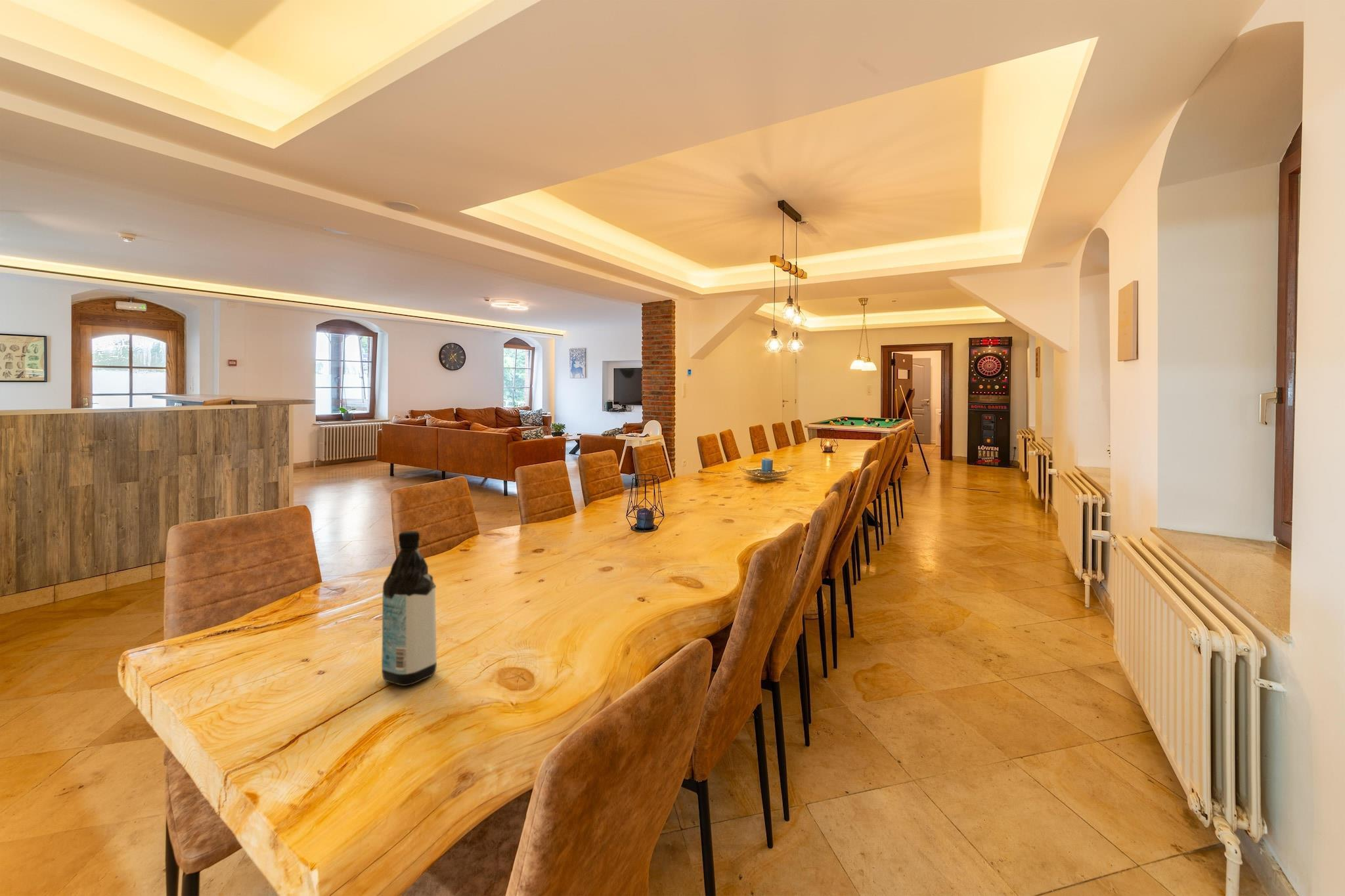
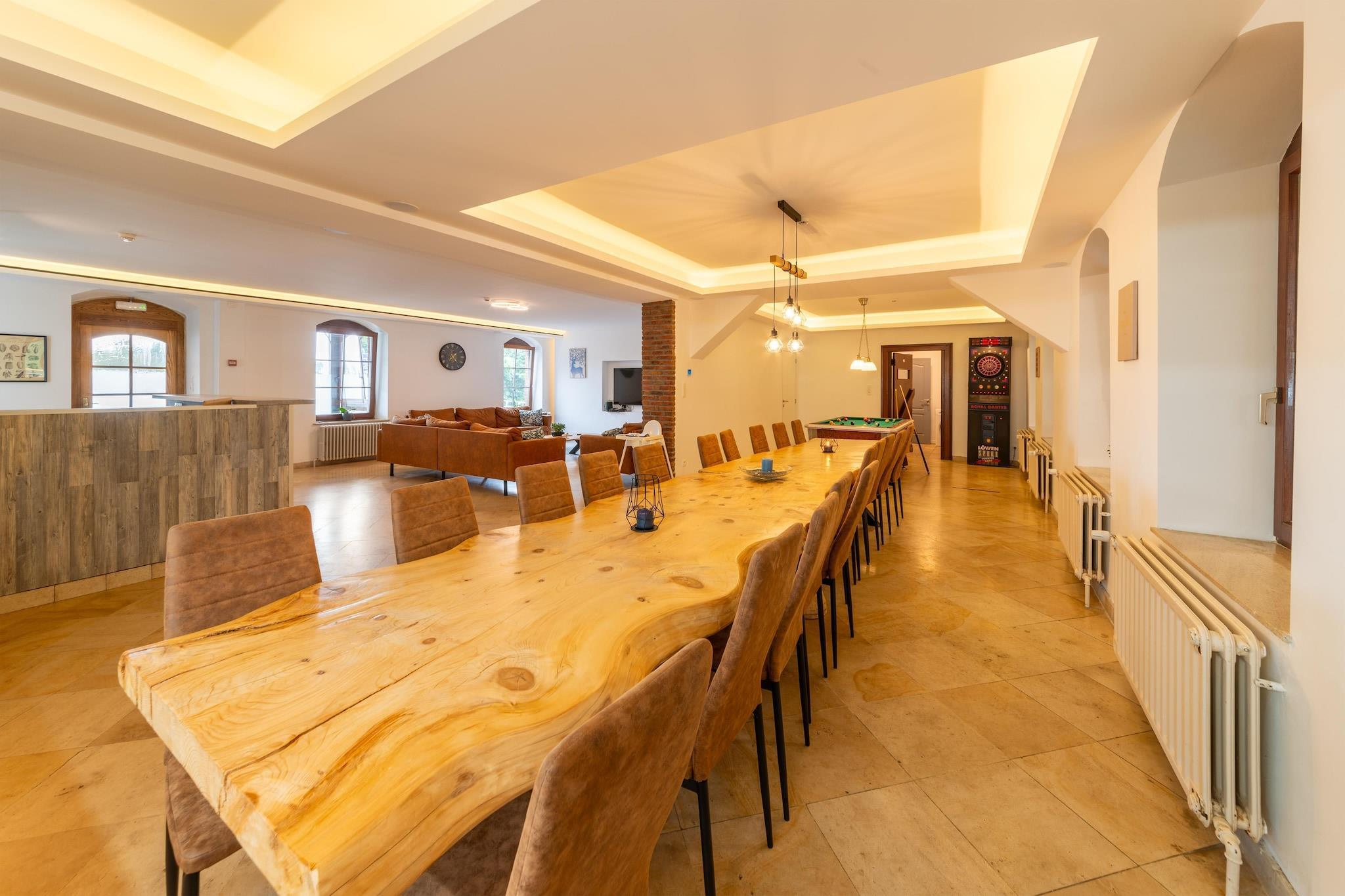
- water bottle (410, 605)
